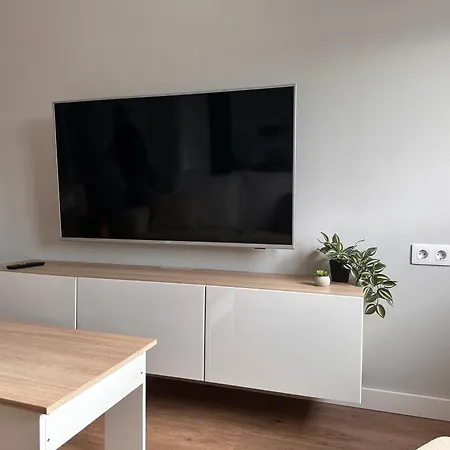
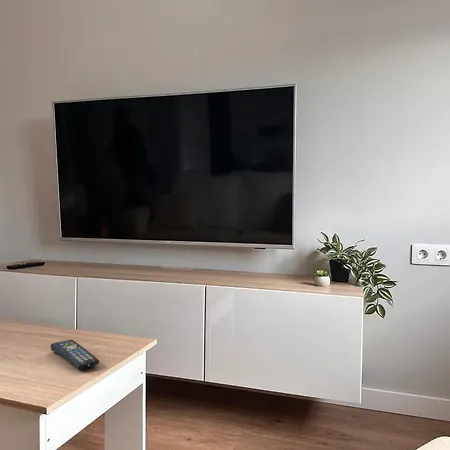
+ remote control (73, 353)
